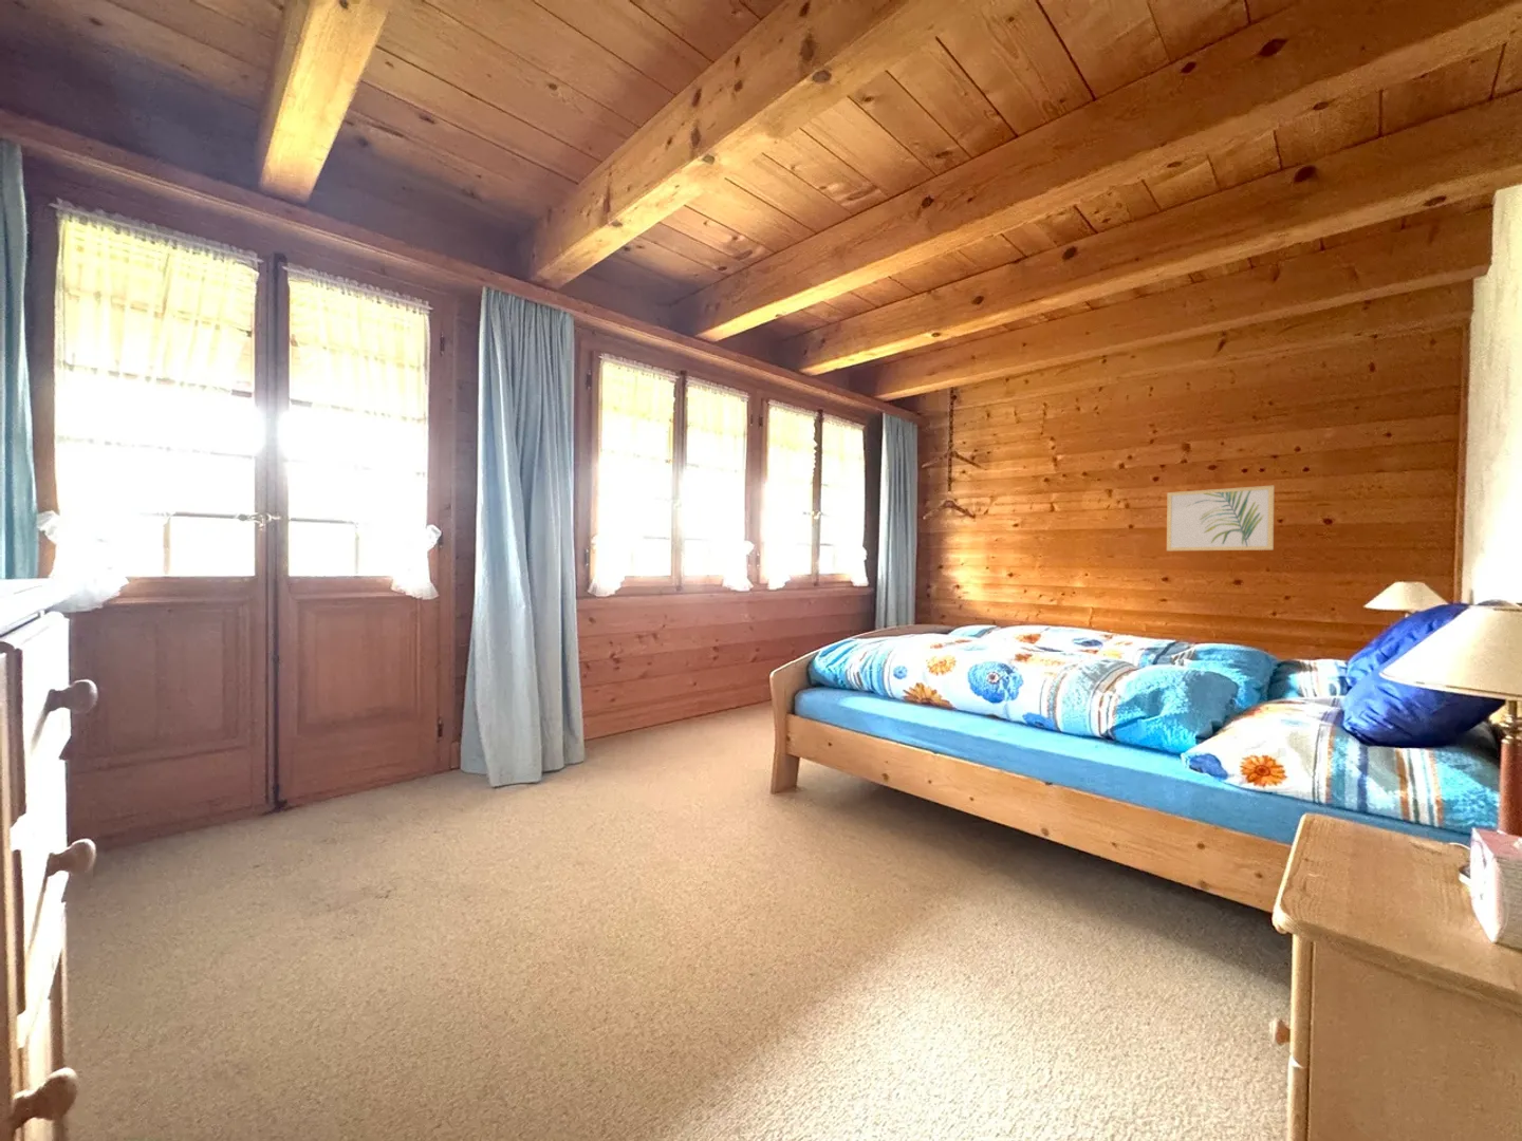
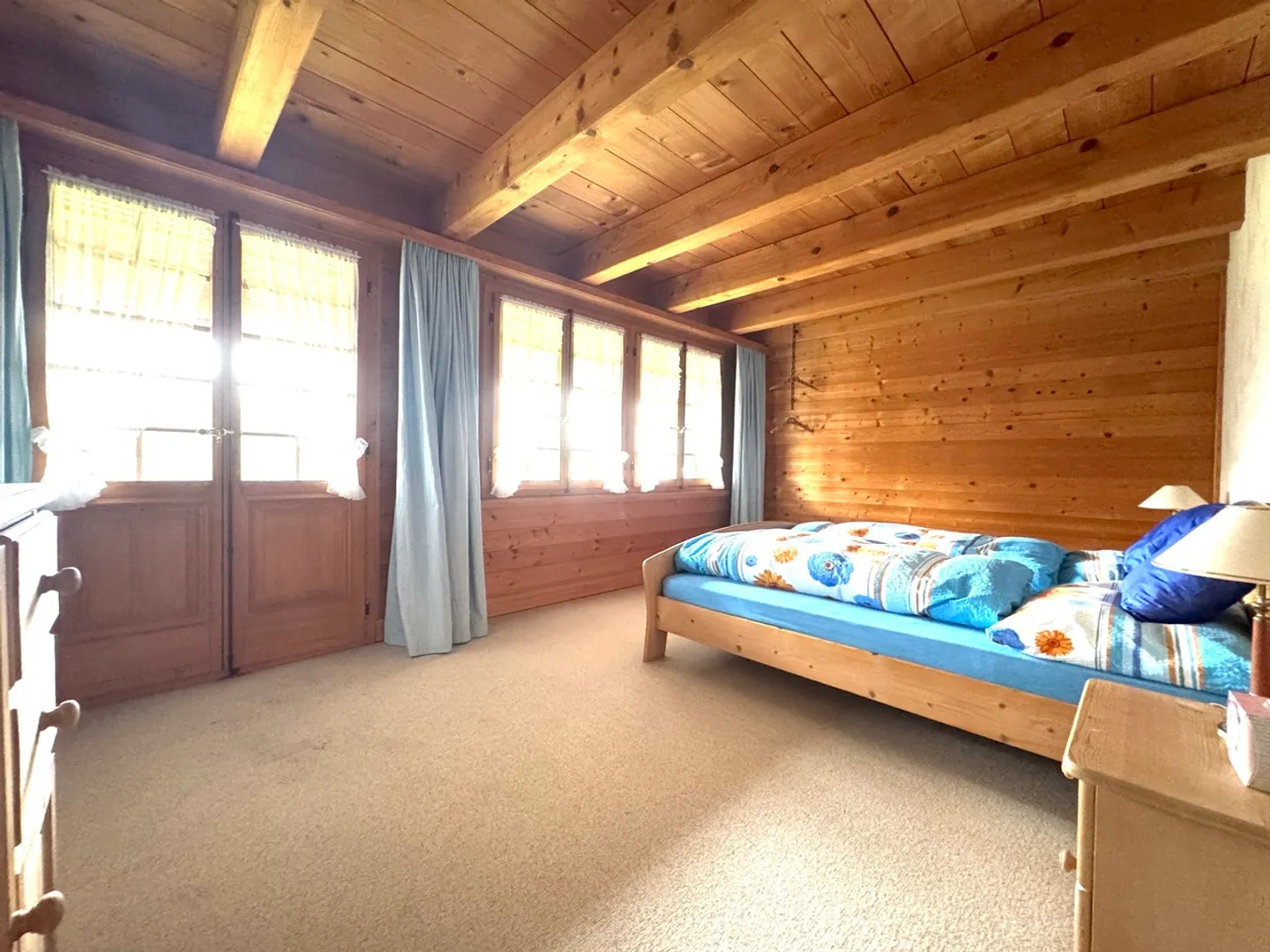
- wall art (1218, 520)
